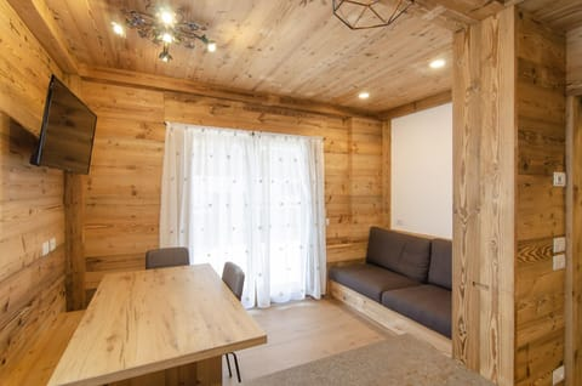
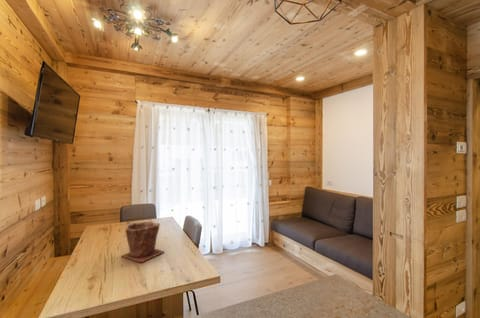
+ plant pot (143, 238)
